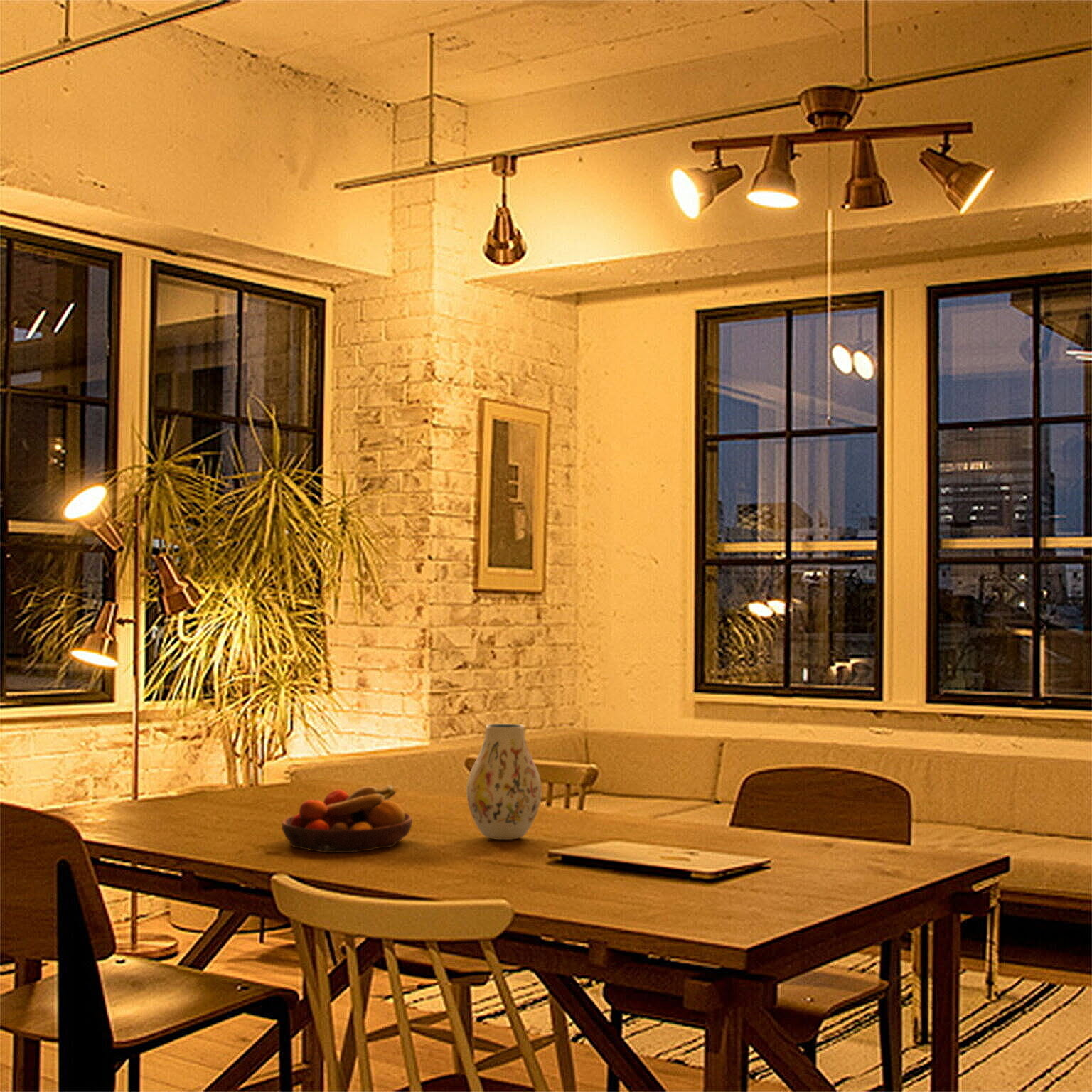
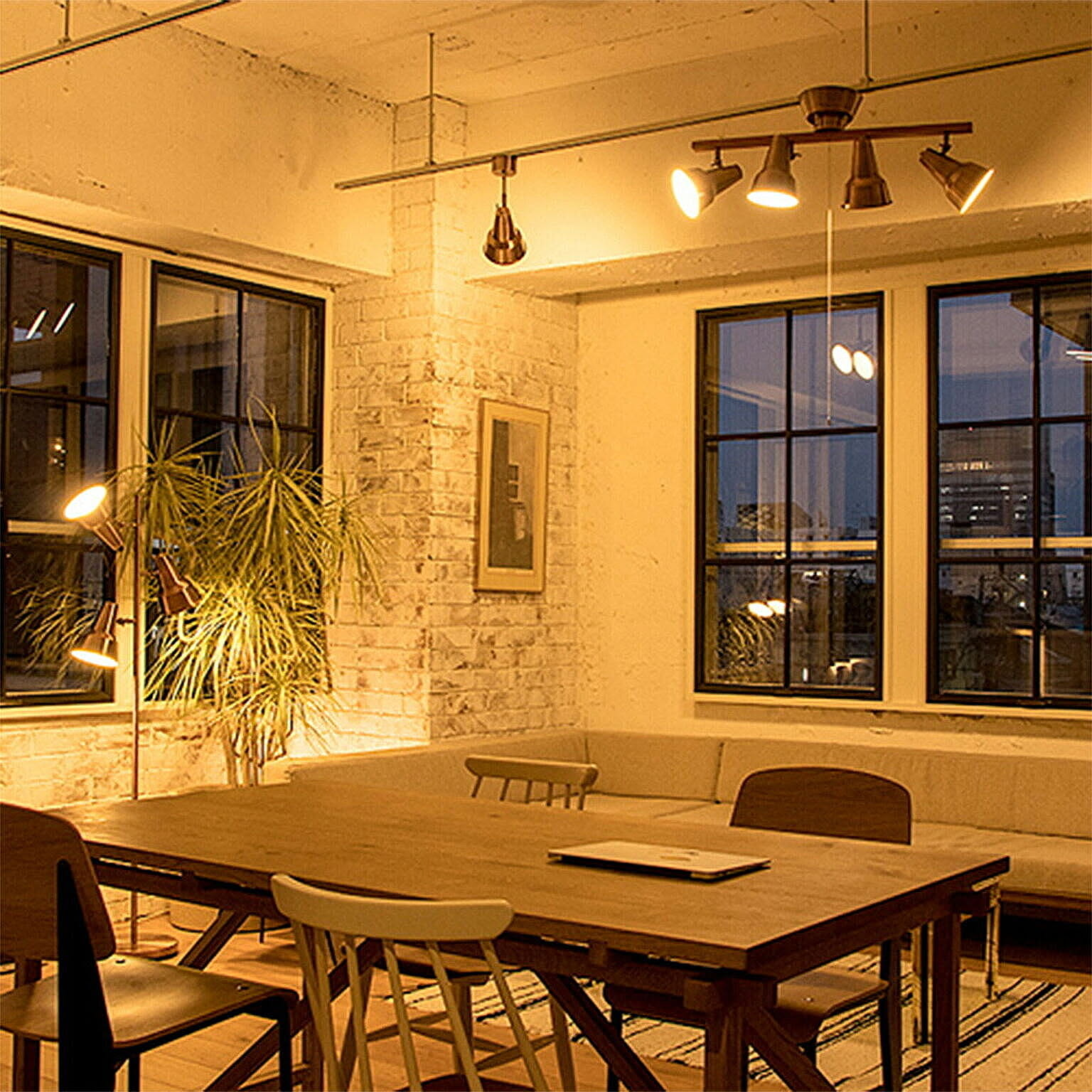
- vase (504, 781)
- fruit bowl (348, 813)
